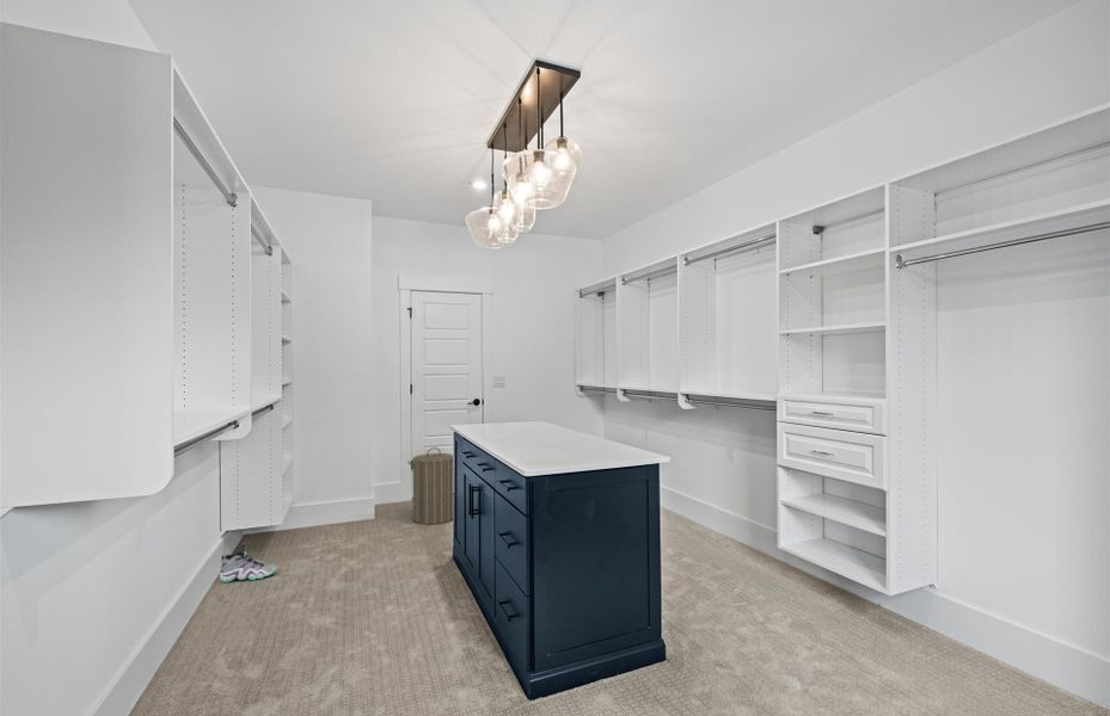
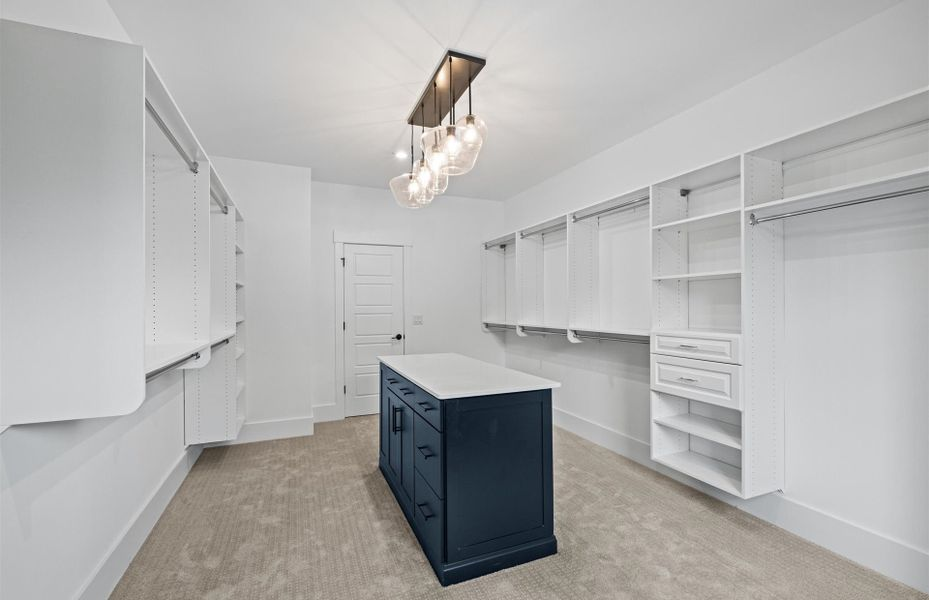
- laundry hamper (434, 482)
- sneaker (247, 560)
